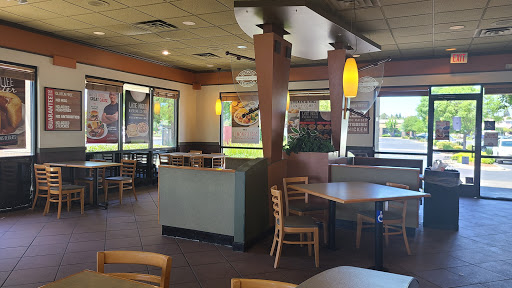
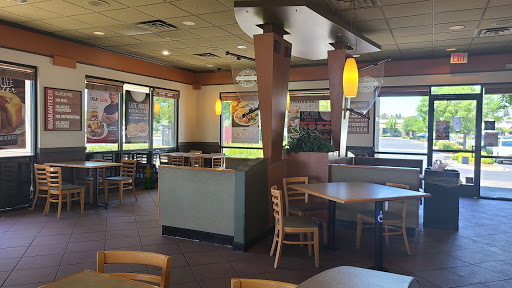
+ indoor plant (148, 176)
